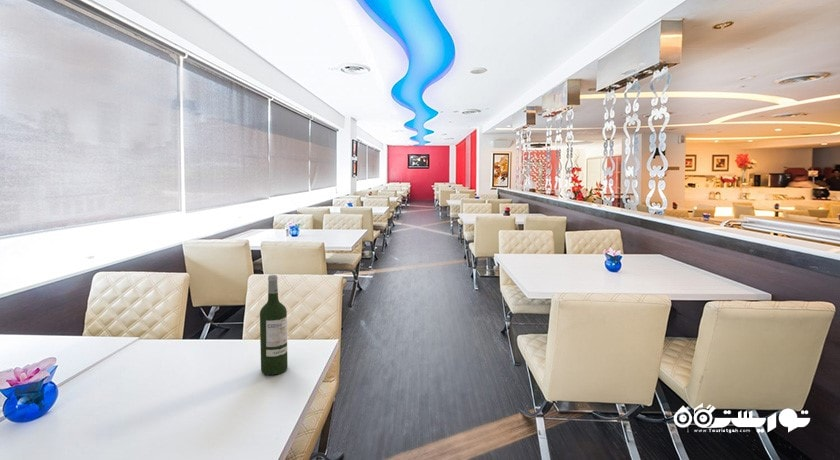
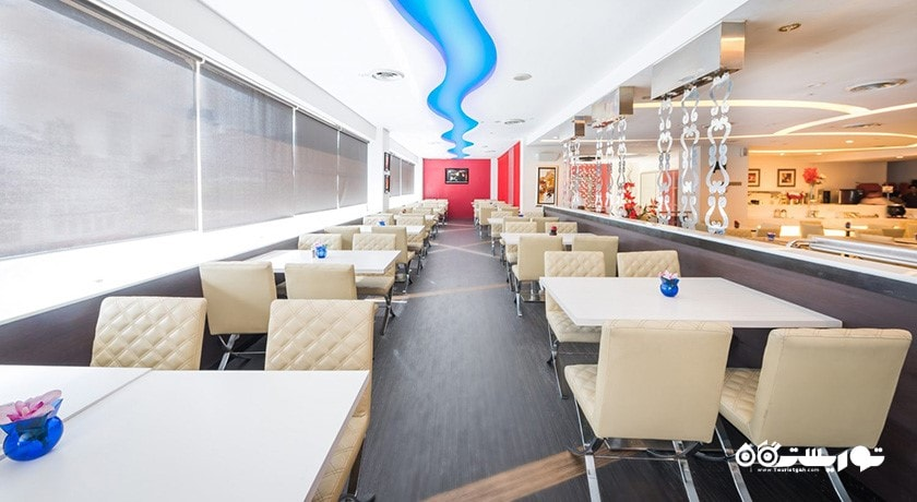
- wine bottle (273, 323)
